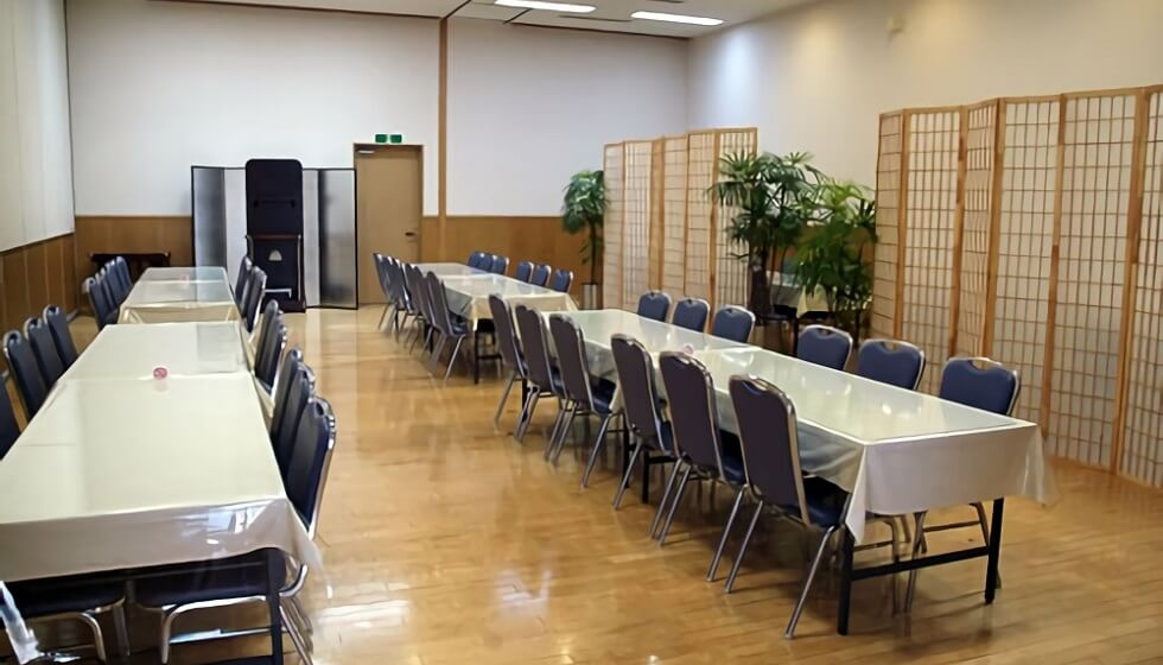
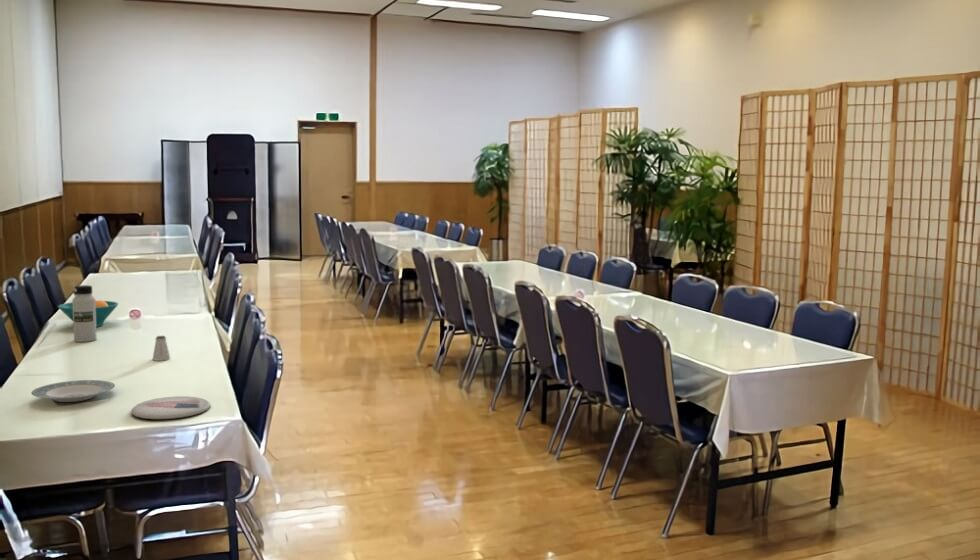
+ fruit bowl (95, 308)
+ plate (171, 406)
+ saltshaker (161, 347)
+ plate (74, 393)
+ water bottle (84, 313)
